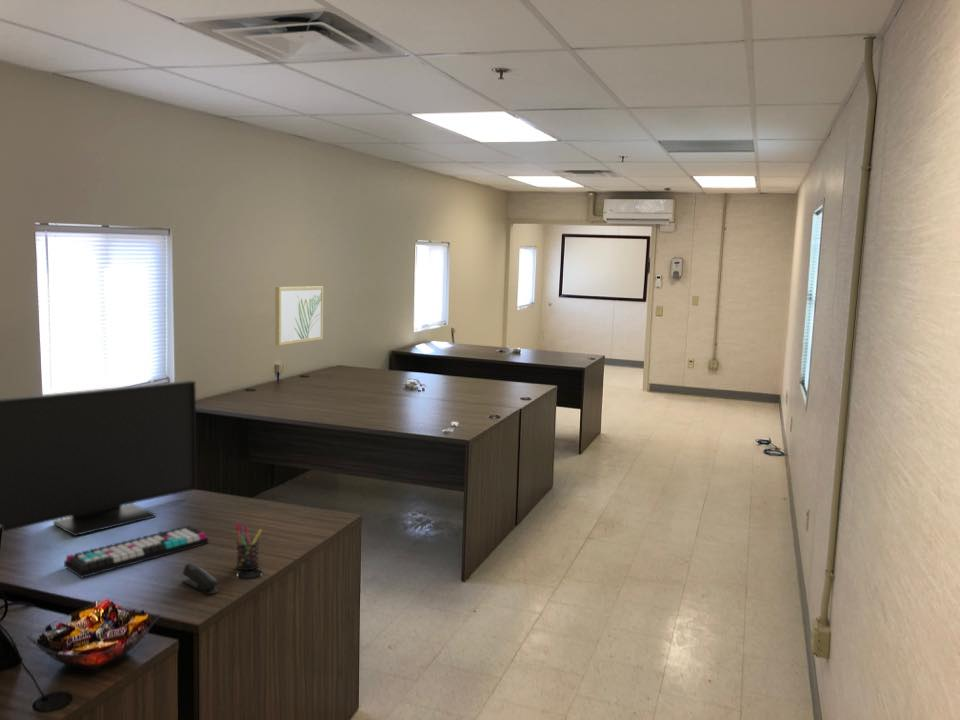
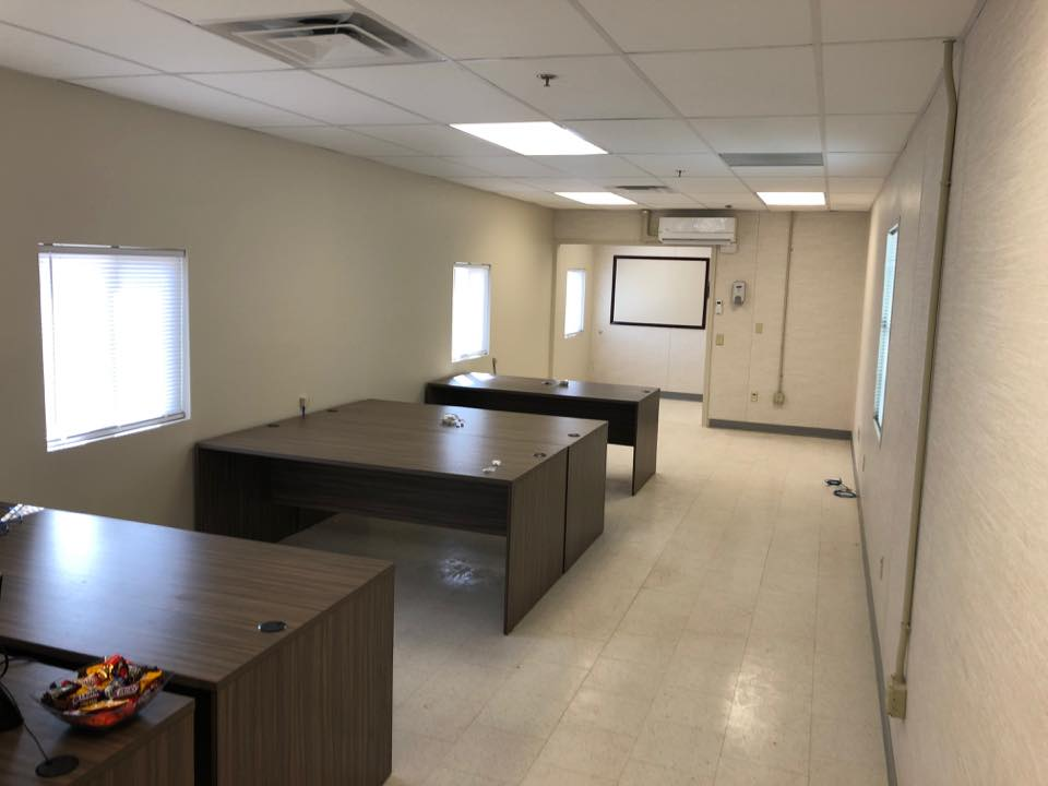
- keyboard (133, 545)
- wall art (300, 314)
- pen holder (245, 545)
- computer monitor (103, 456)
- stapler (200, 577)
